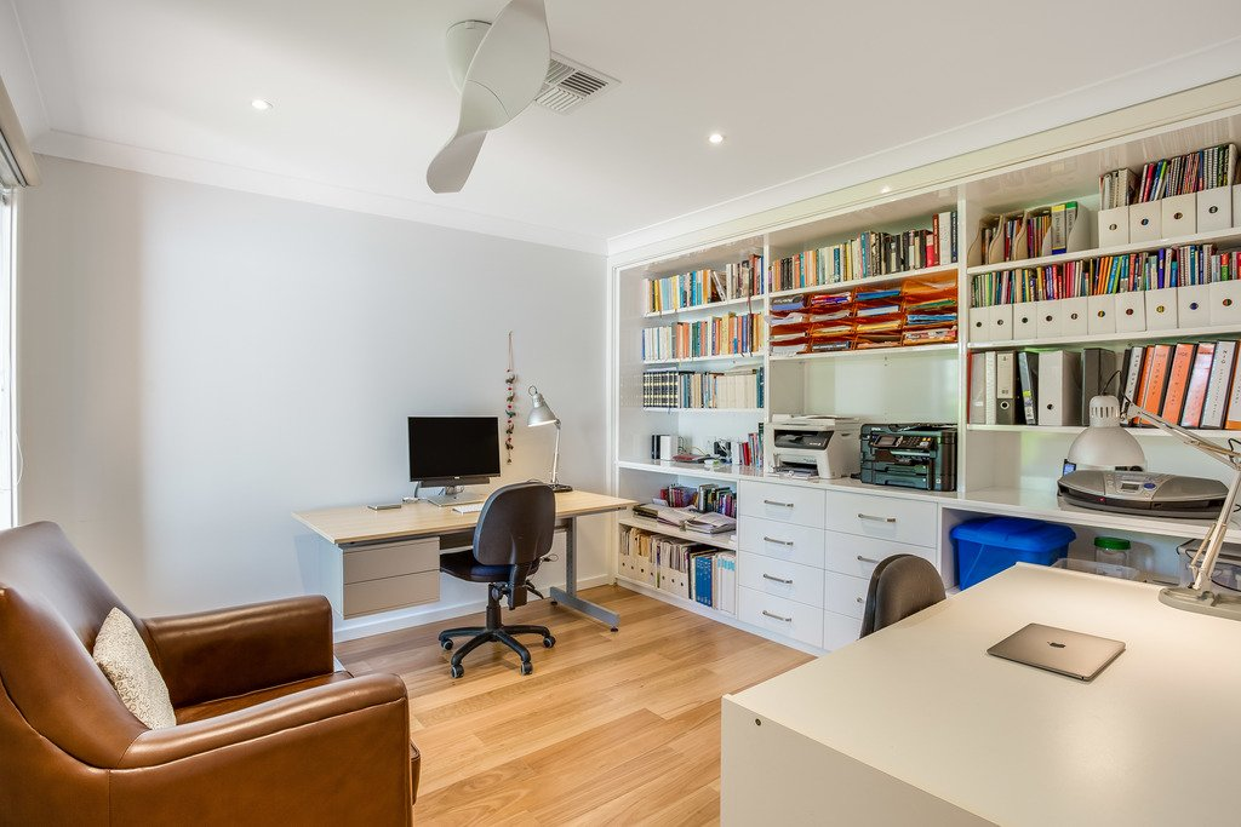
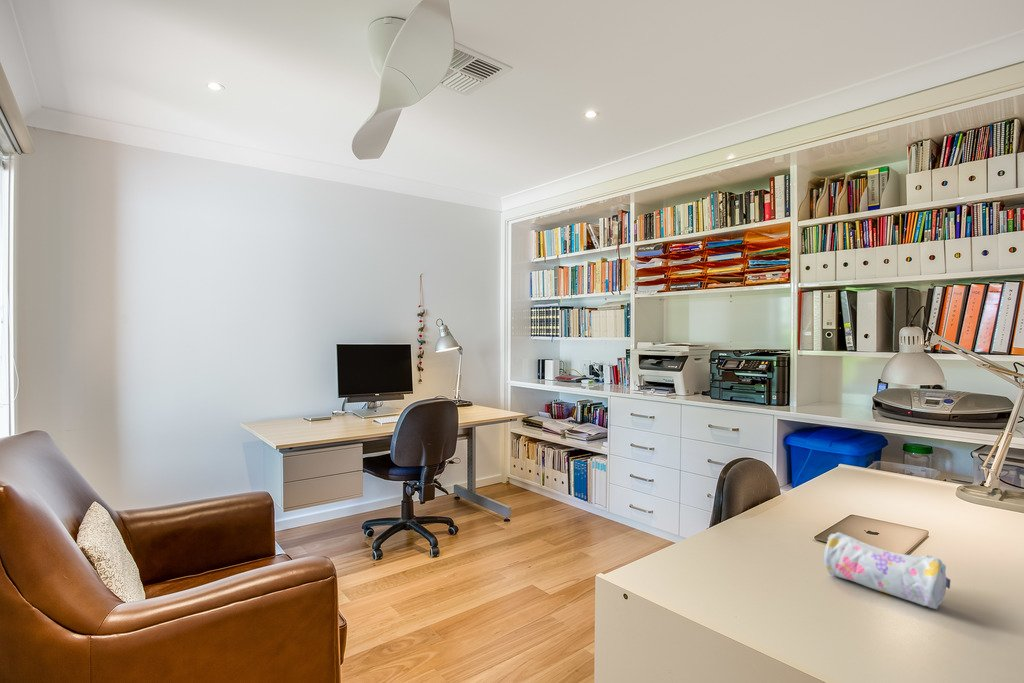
+ pencil case (882, 567)
